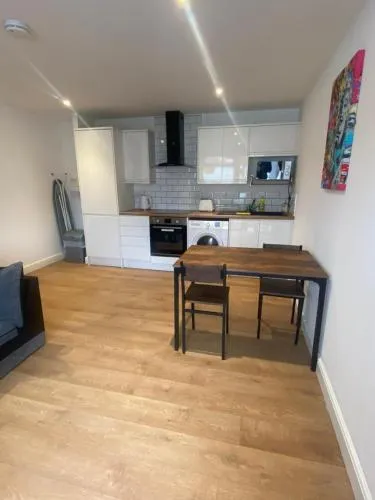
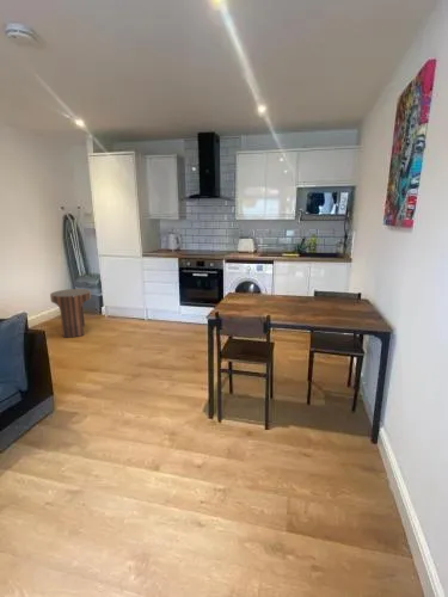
+ side table (72, 312)
